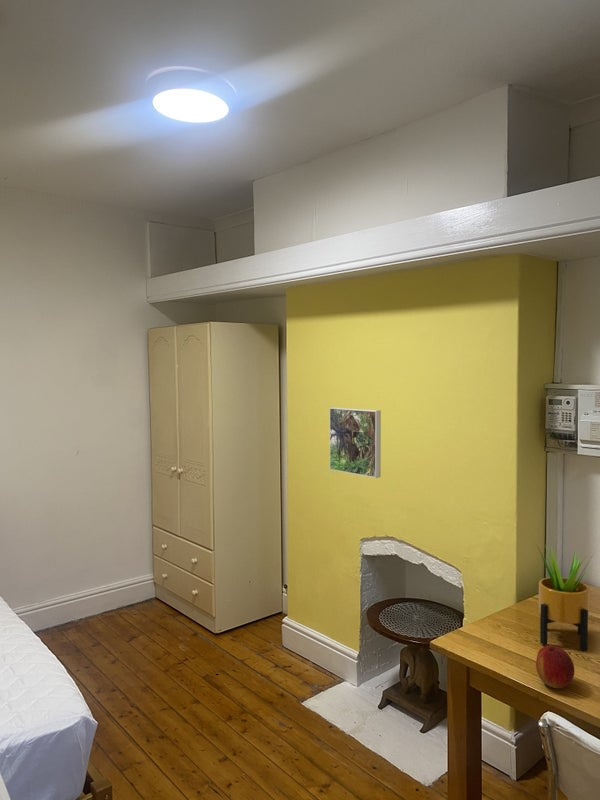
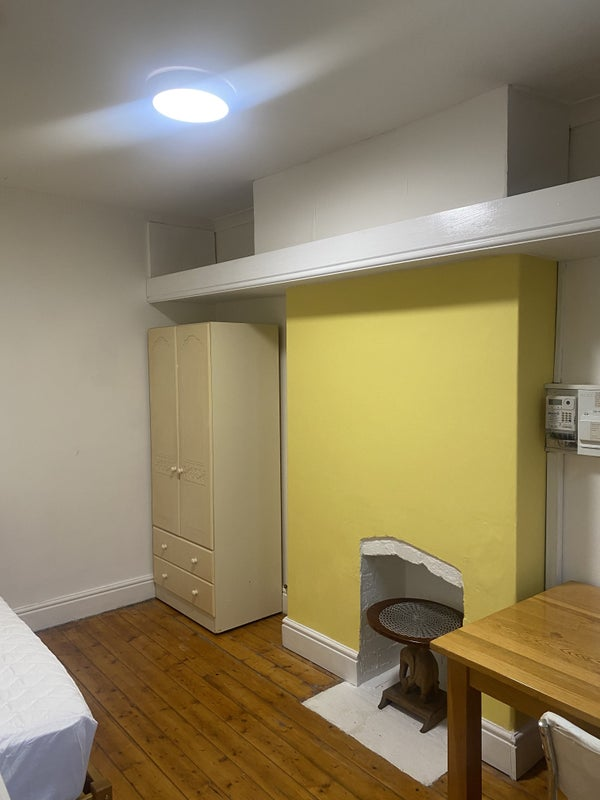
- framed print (354, 441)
- potted plant (563, 592)
- apple (554, 666)
